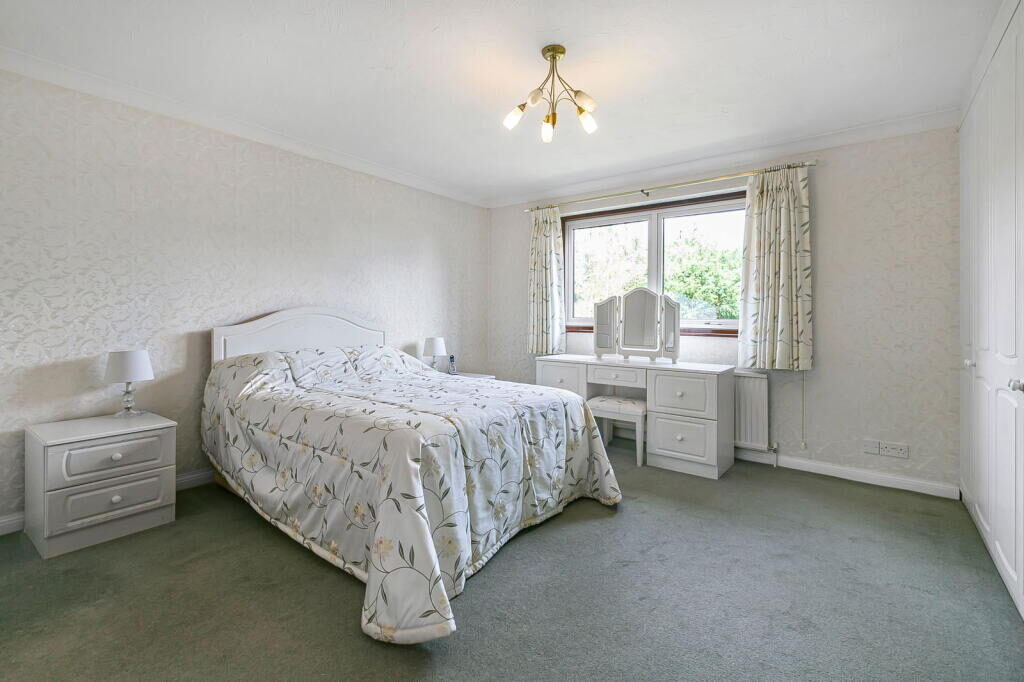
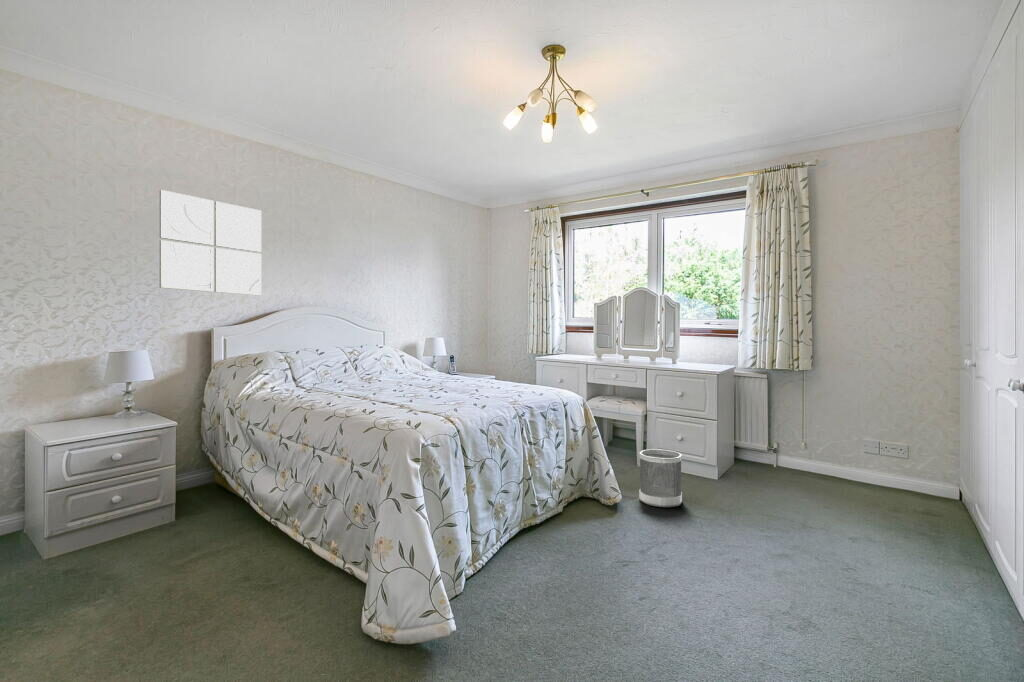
+ wastebasket (660, 477)
+ wall art (215, 245)
